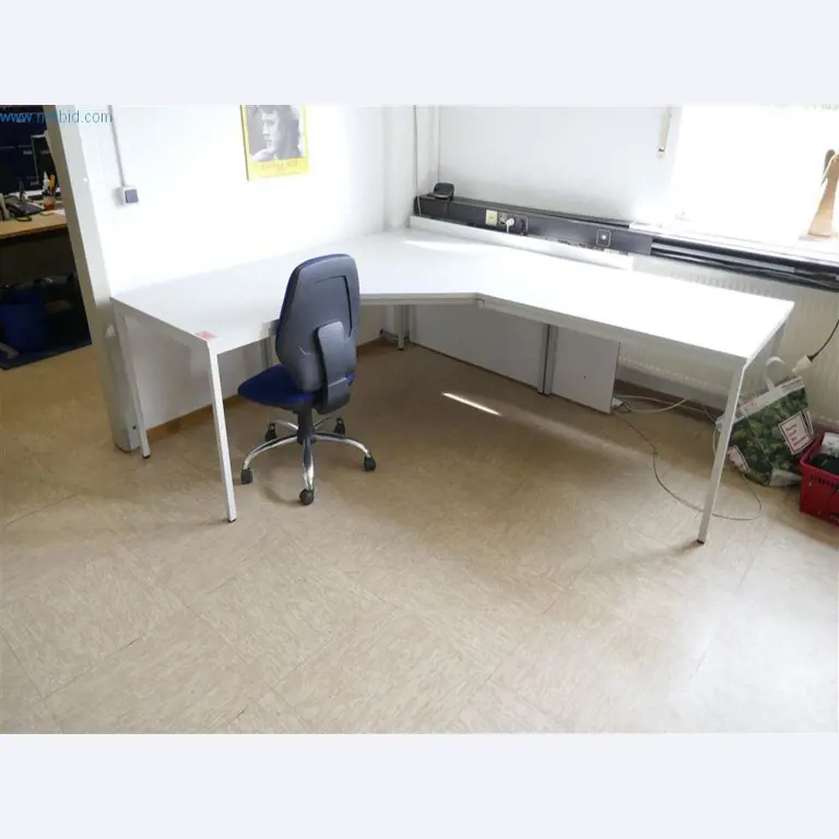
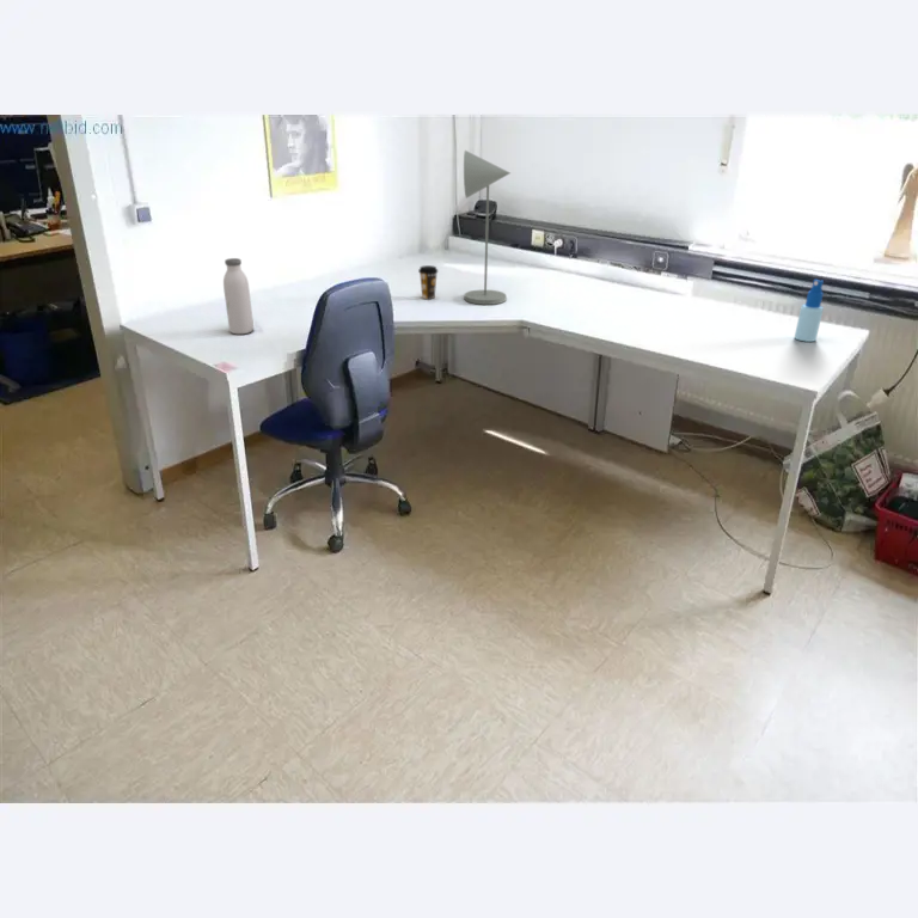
+ desk lamp (485, 227)
+ water bottle (237, 295)
+ coffee cup (428, 282)
+ spray bottle (812, 310)
